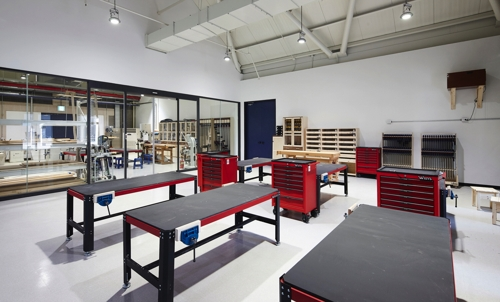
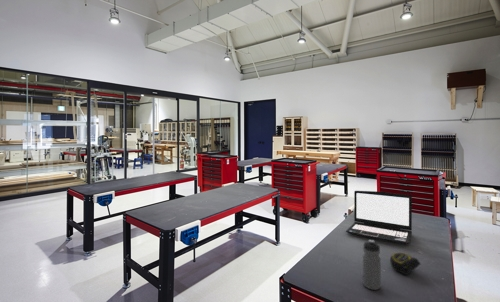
+ tape measure (405, 263)
+ water bottle (371, 263)
+ laptop (378, 214)
